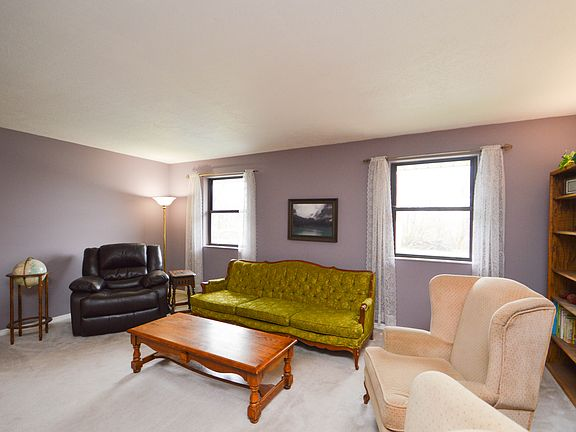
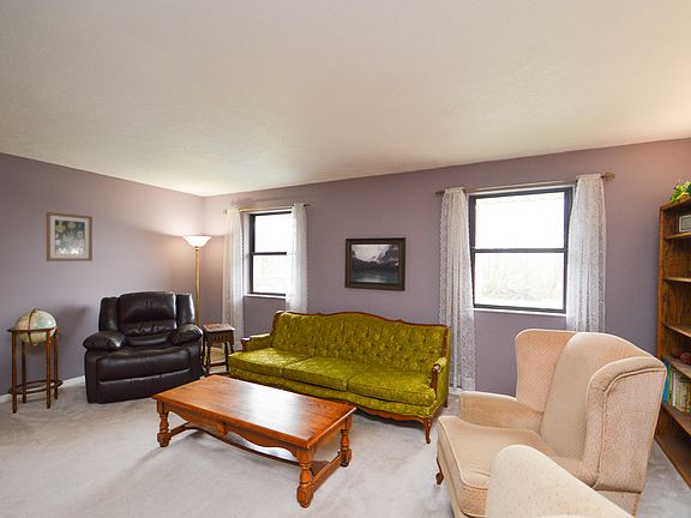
+ wall art (70, 237)
